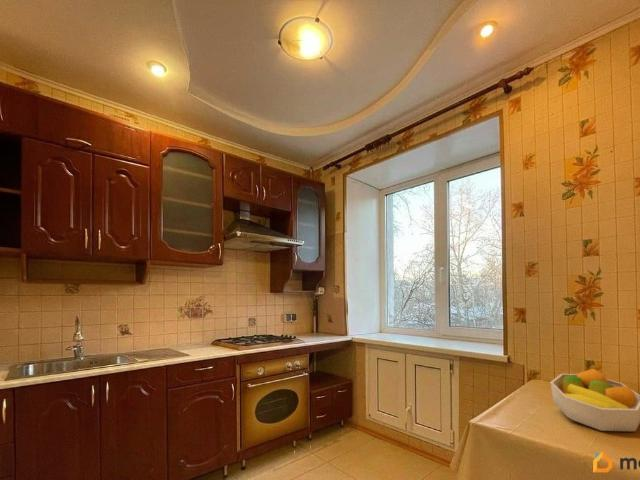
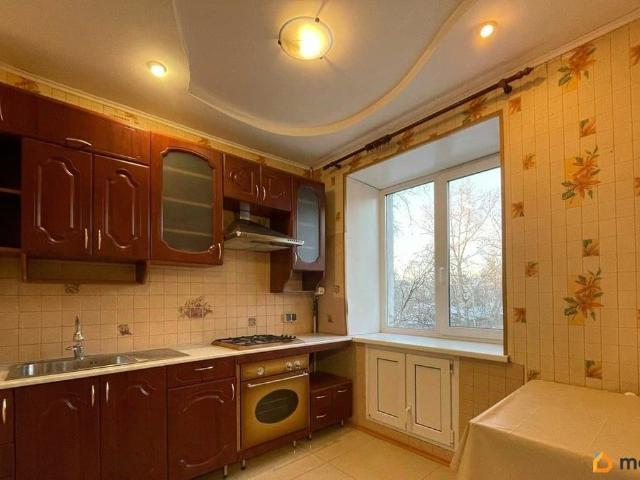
- fruit bowl (594, 396)
